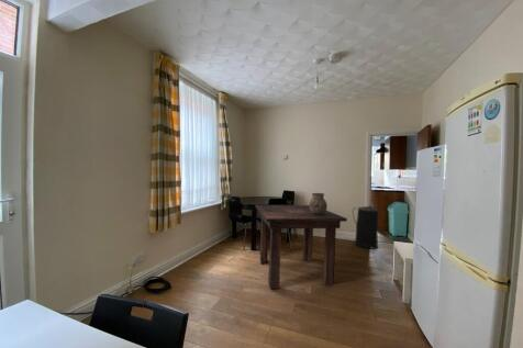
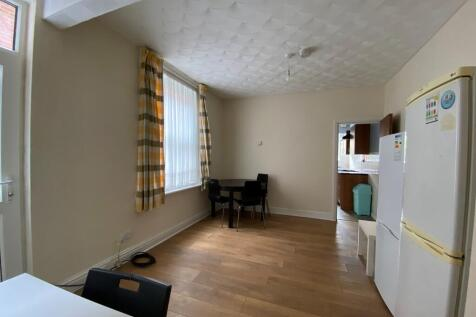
- dining table (303, 240)
- ceramic pot (318, 203)
- trash can (365, 225)
